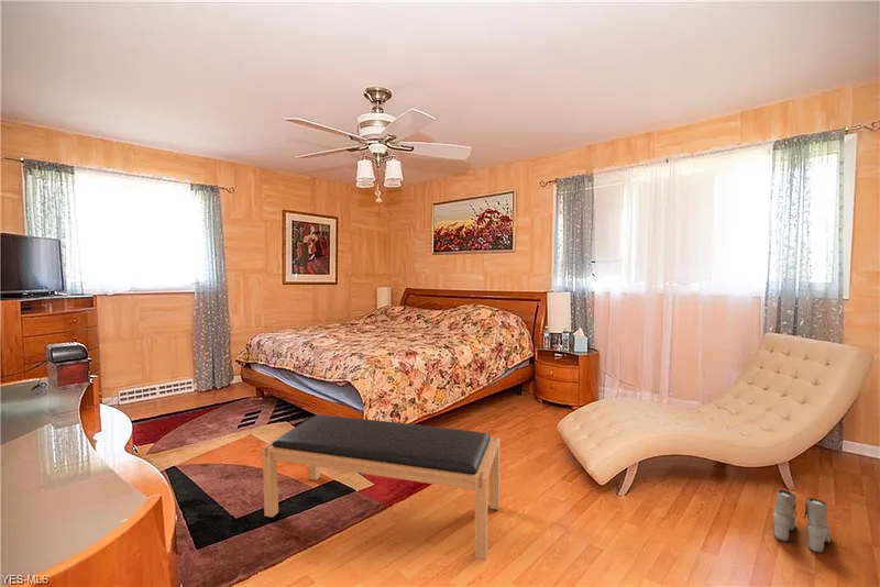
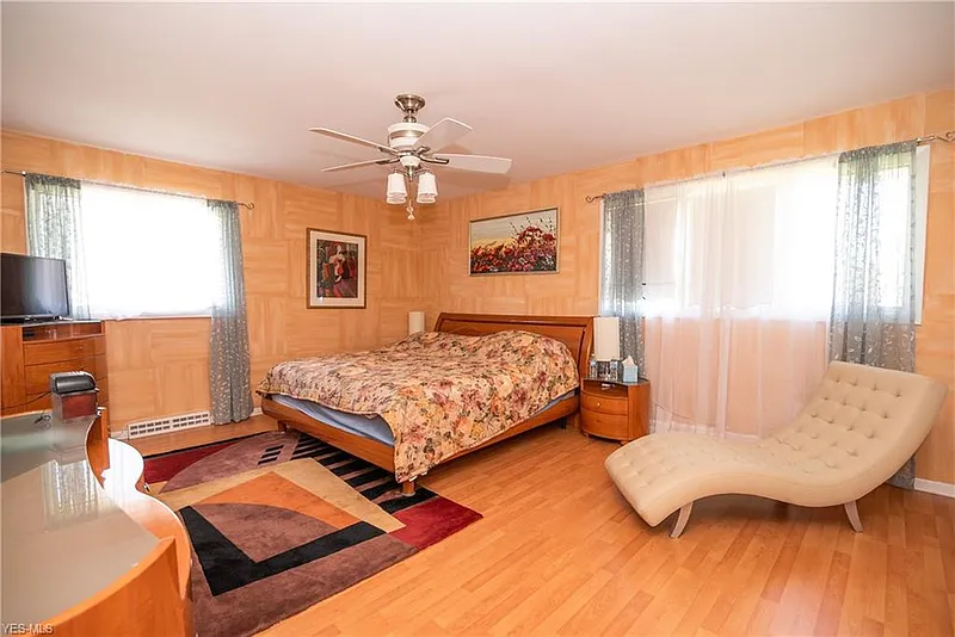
- boots (804, 516)
- bench (383, 472)
